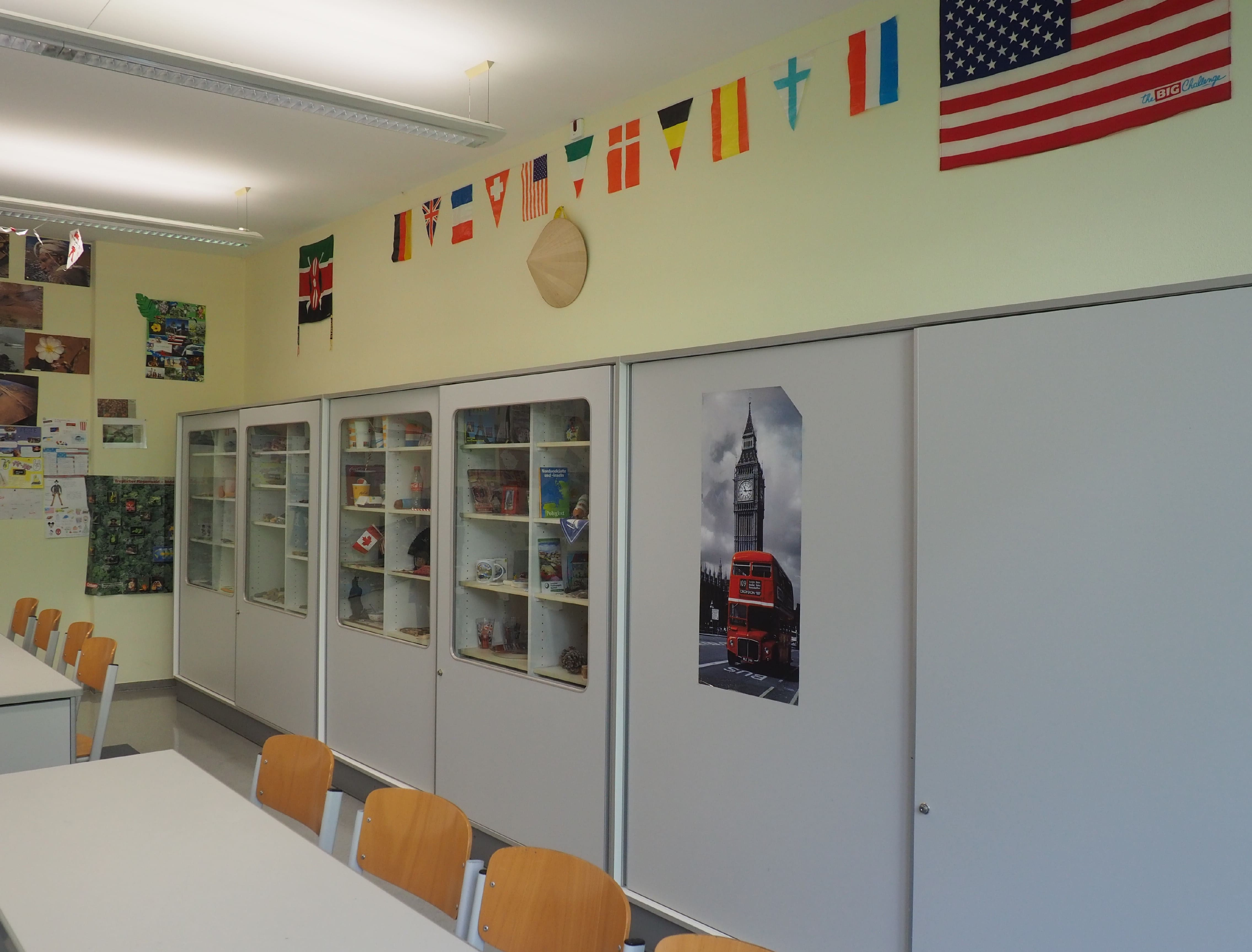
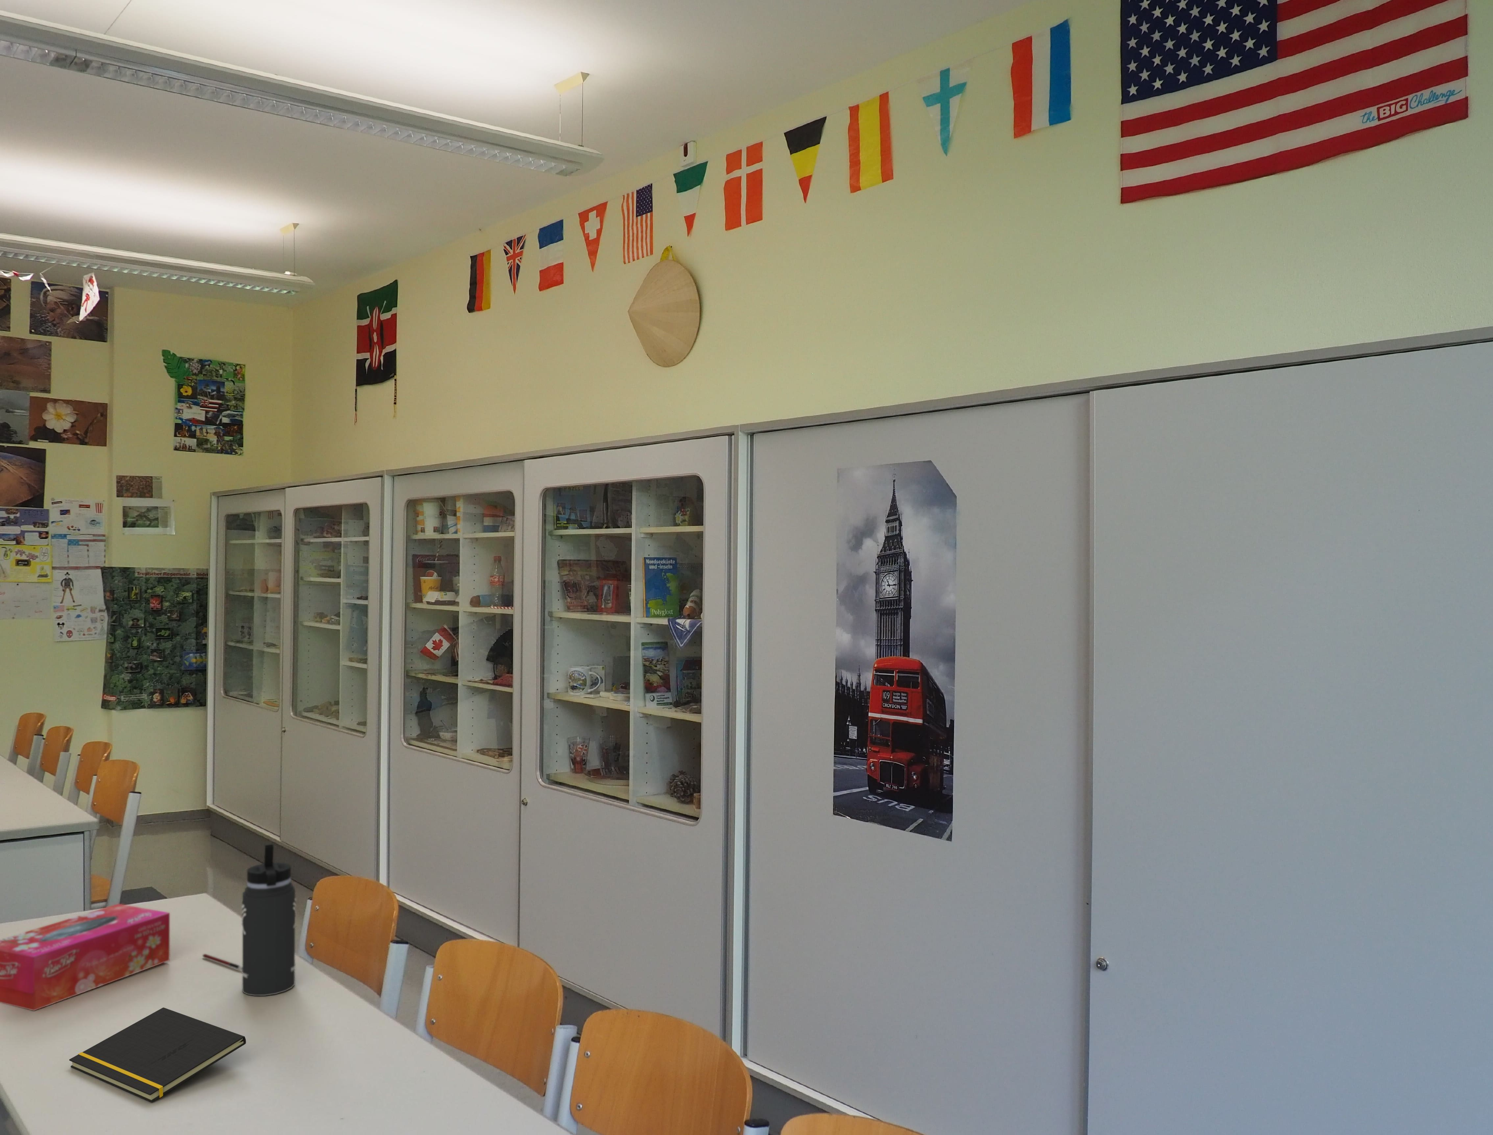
+ tissue box (79, 953)
+ thermos bottle (270, 917)
+ pen (223, 962)
+ notepad (157, 1052)
